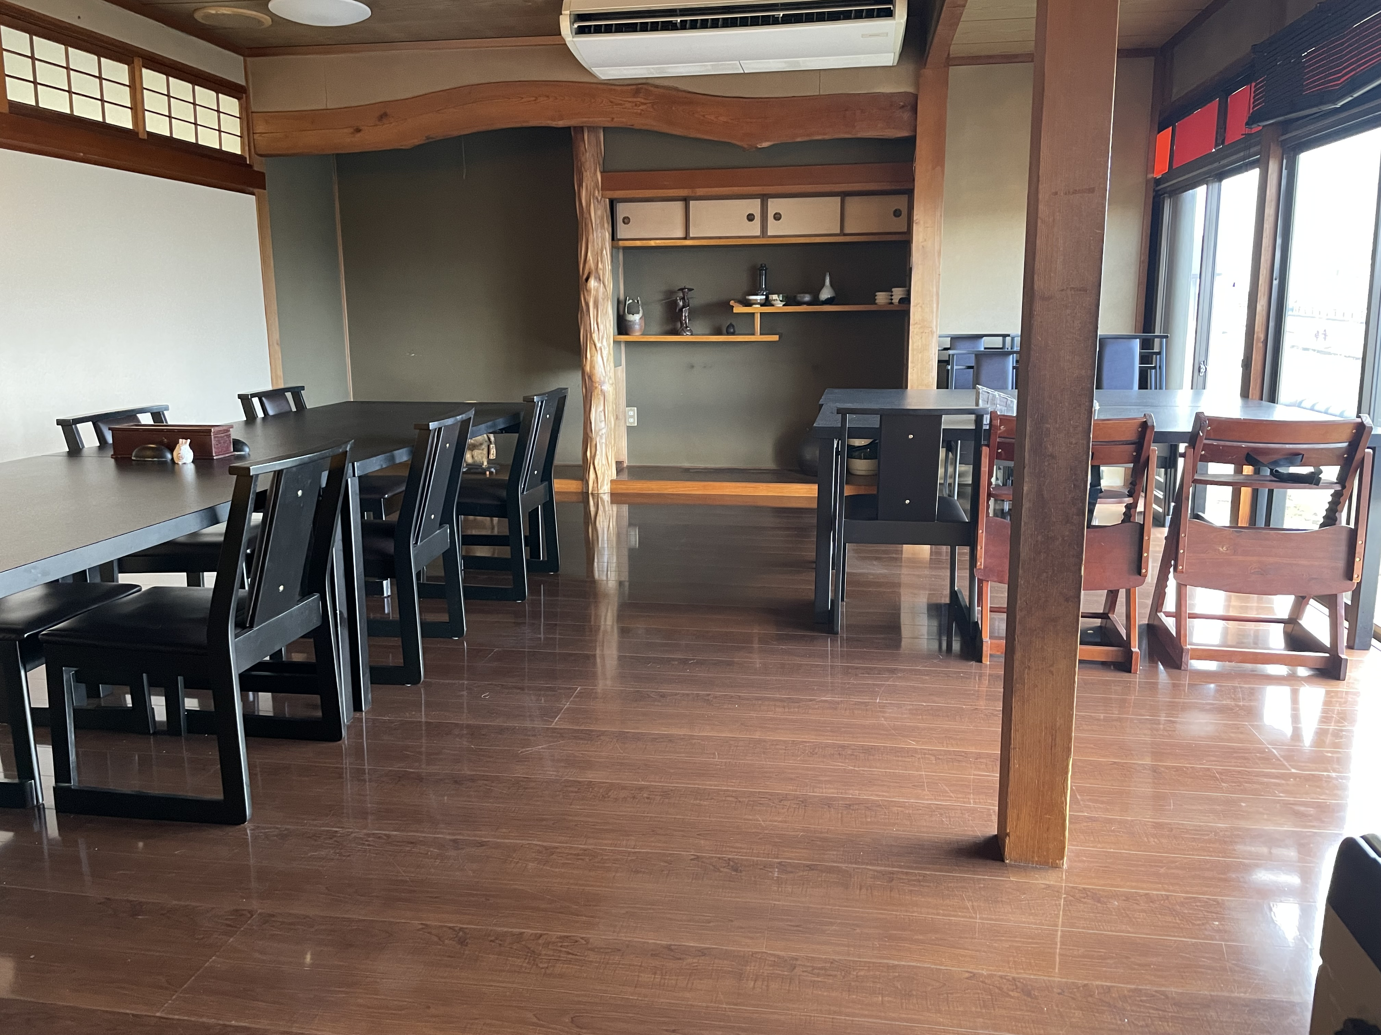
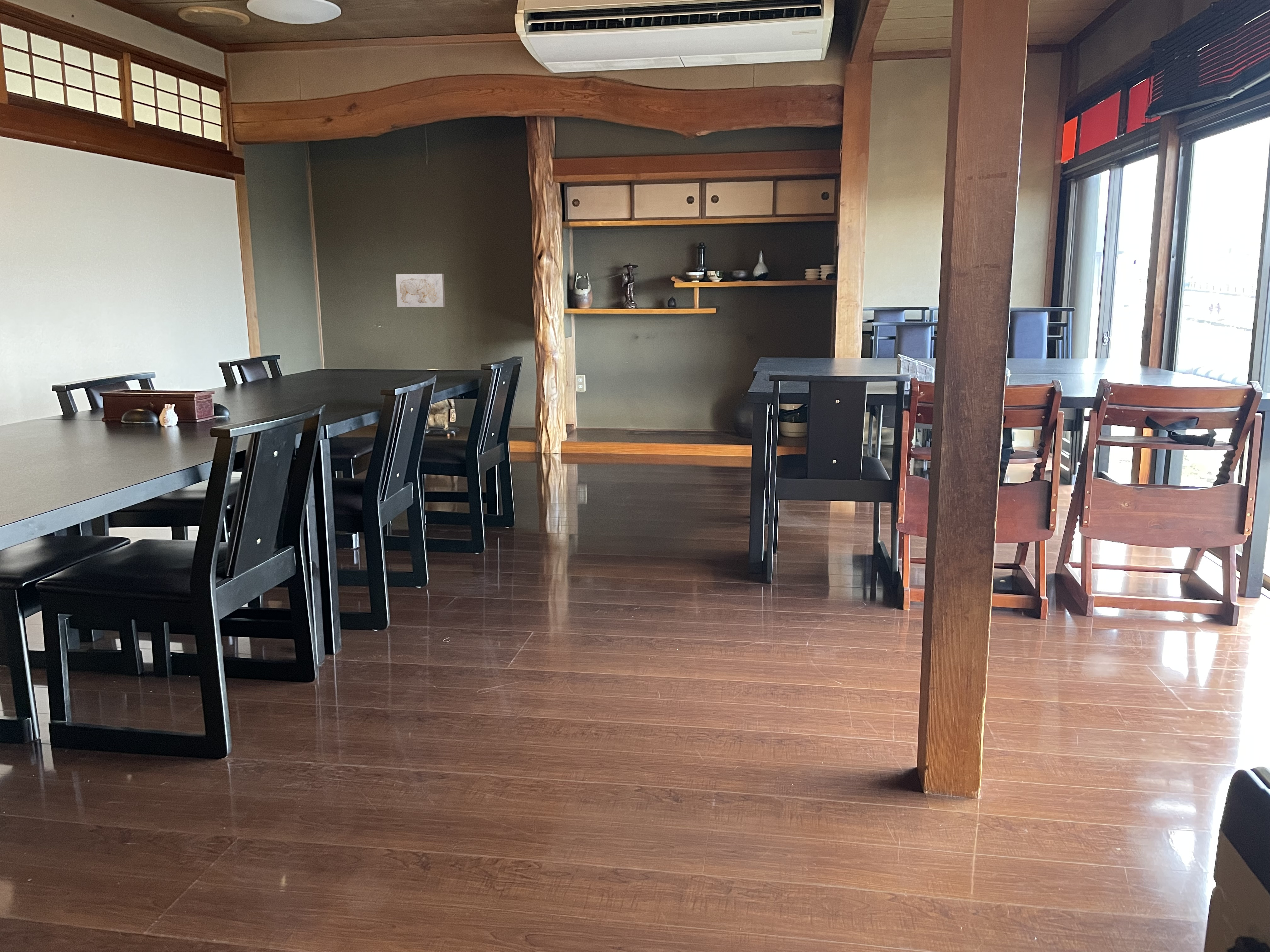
+ wall art (420, 291)
